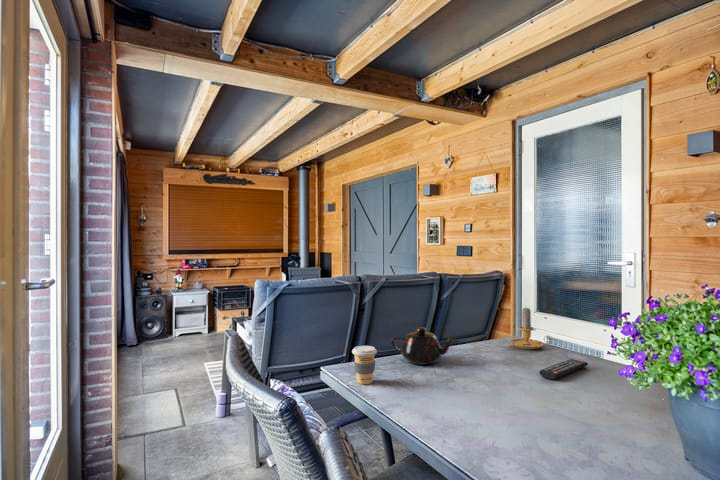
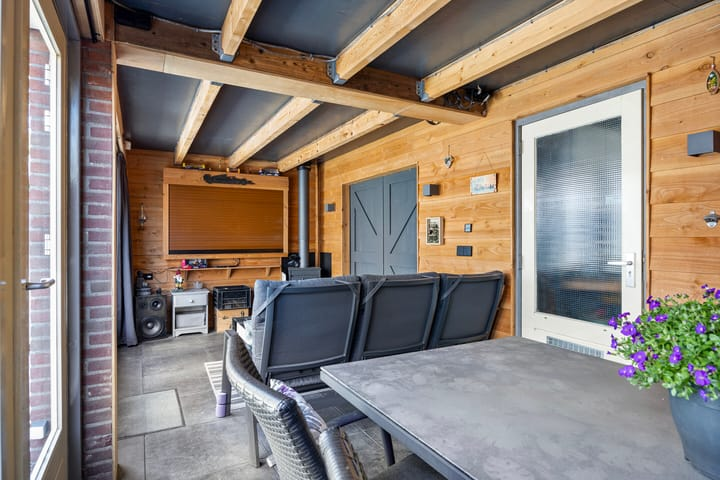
- candle (530, 327)
- remote control (564, 368)
- coffee cup (364, 365)
- teapot (423, 344)
